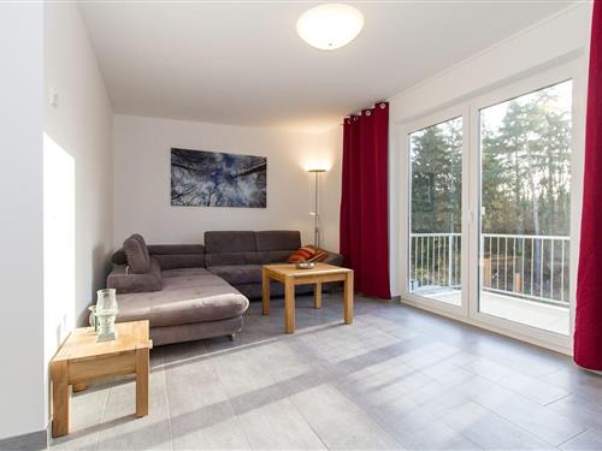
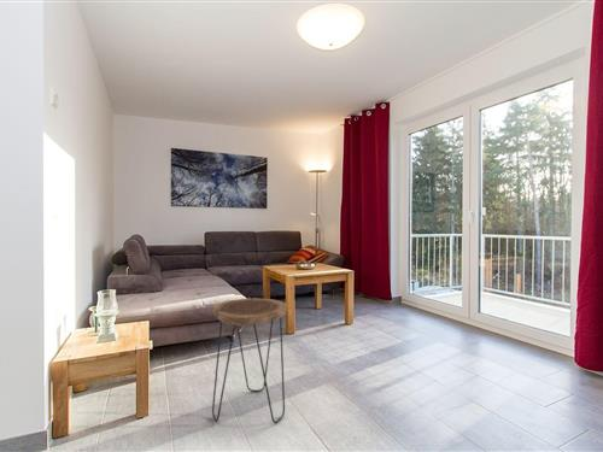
+ side table (242, 358)
